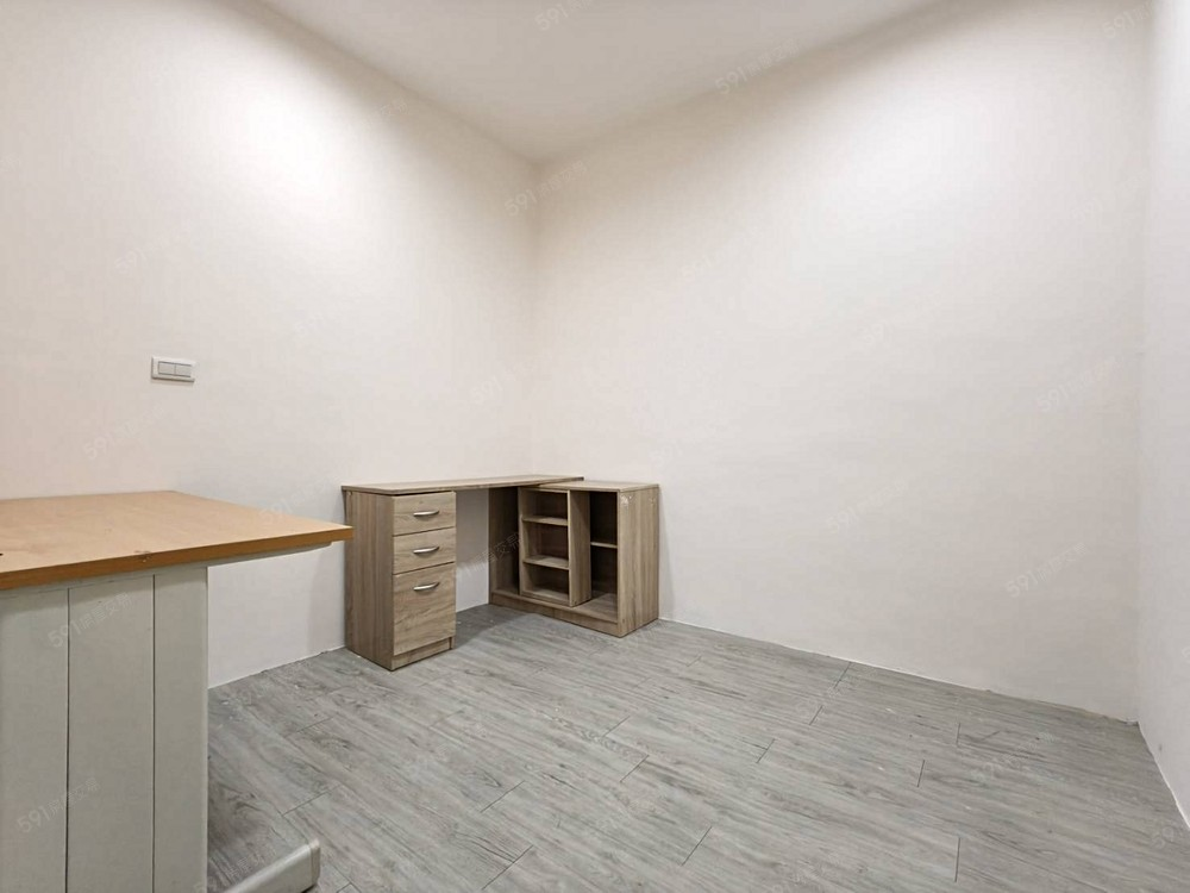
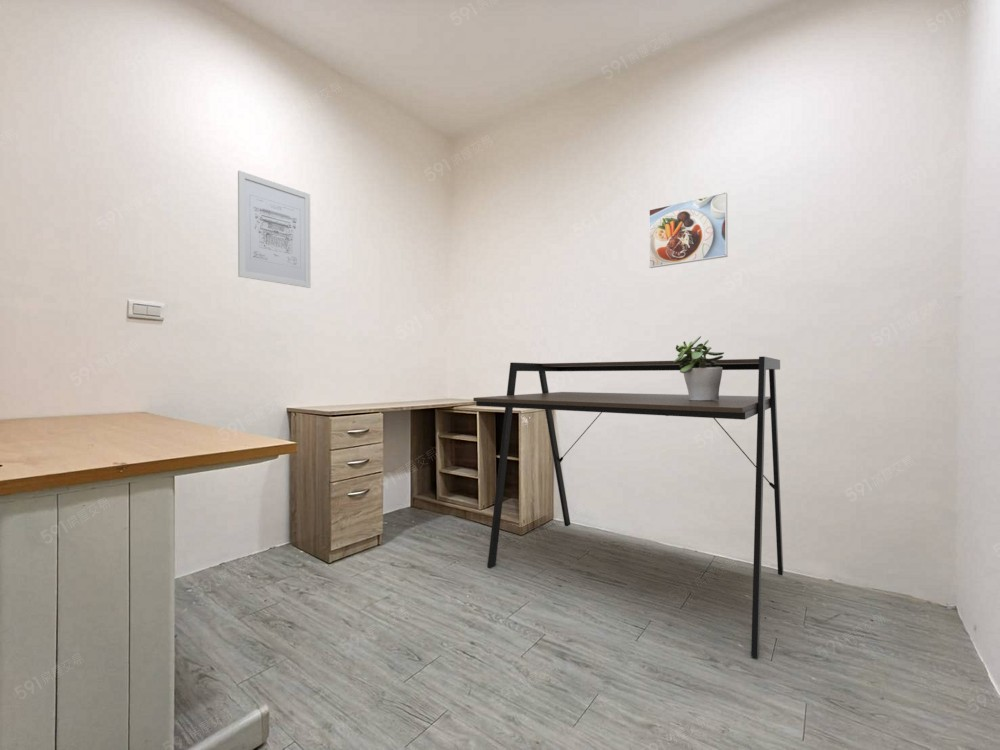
+ wall art (276, 232)
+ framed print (686, 232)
+ potted plant (693, 368)
+ desk (627, 413)
